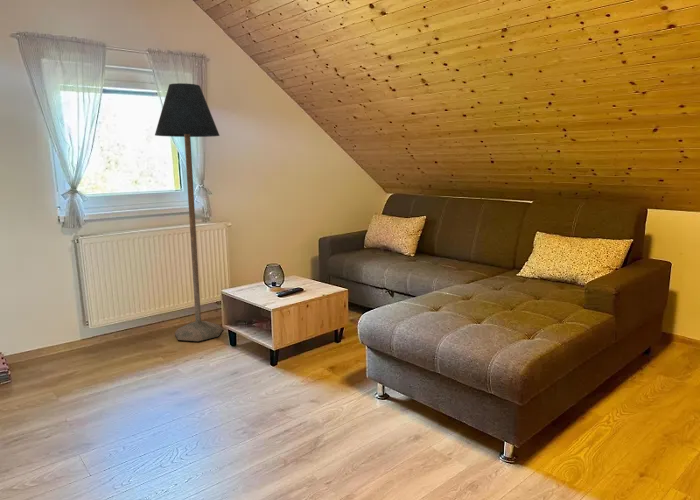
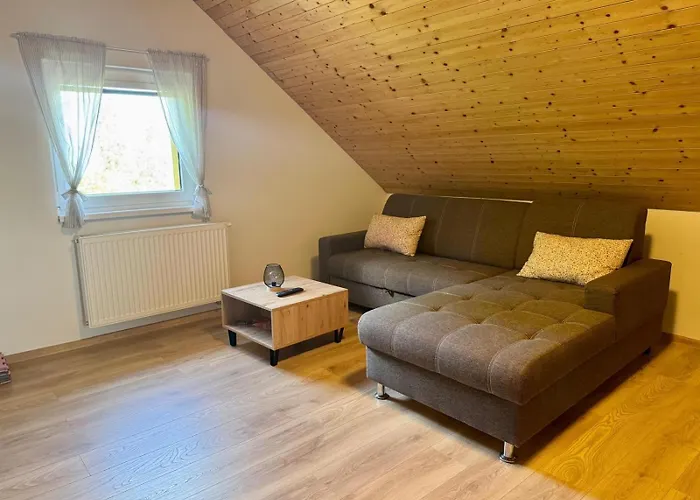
- floor lamp (192, 214)
